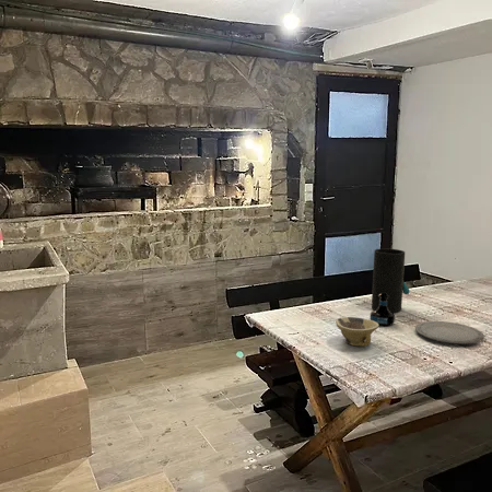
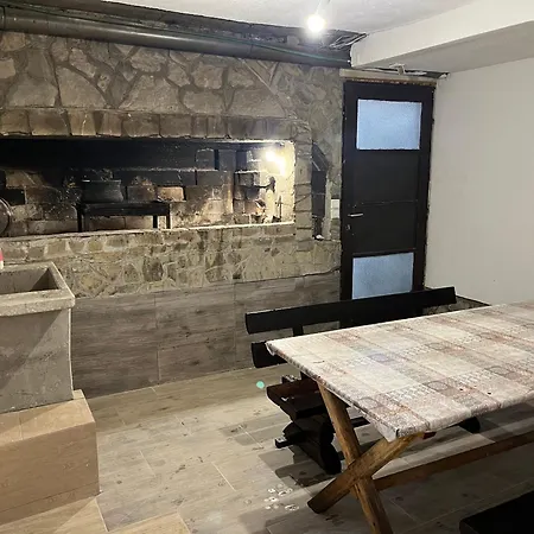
- bowl (355, 332)
- plate (448, 332)
- tequila bottle (383, 307)
- vase (389, 280)
